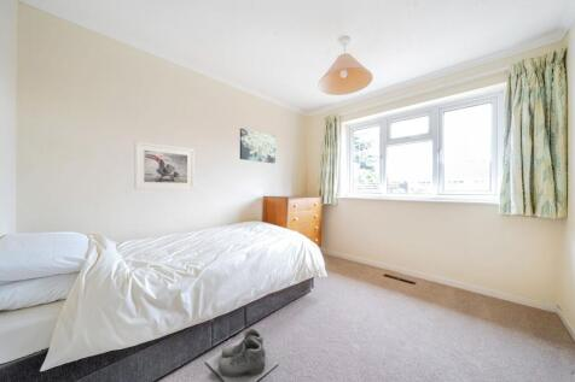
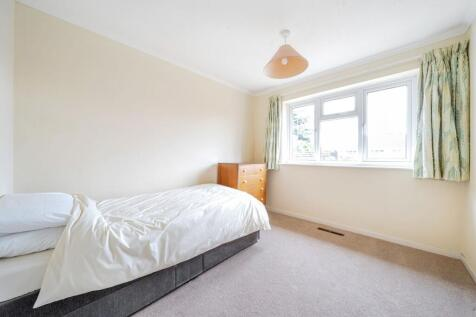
- wall art (259, 147)
- boots (242, 347)
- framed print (167, 168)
